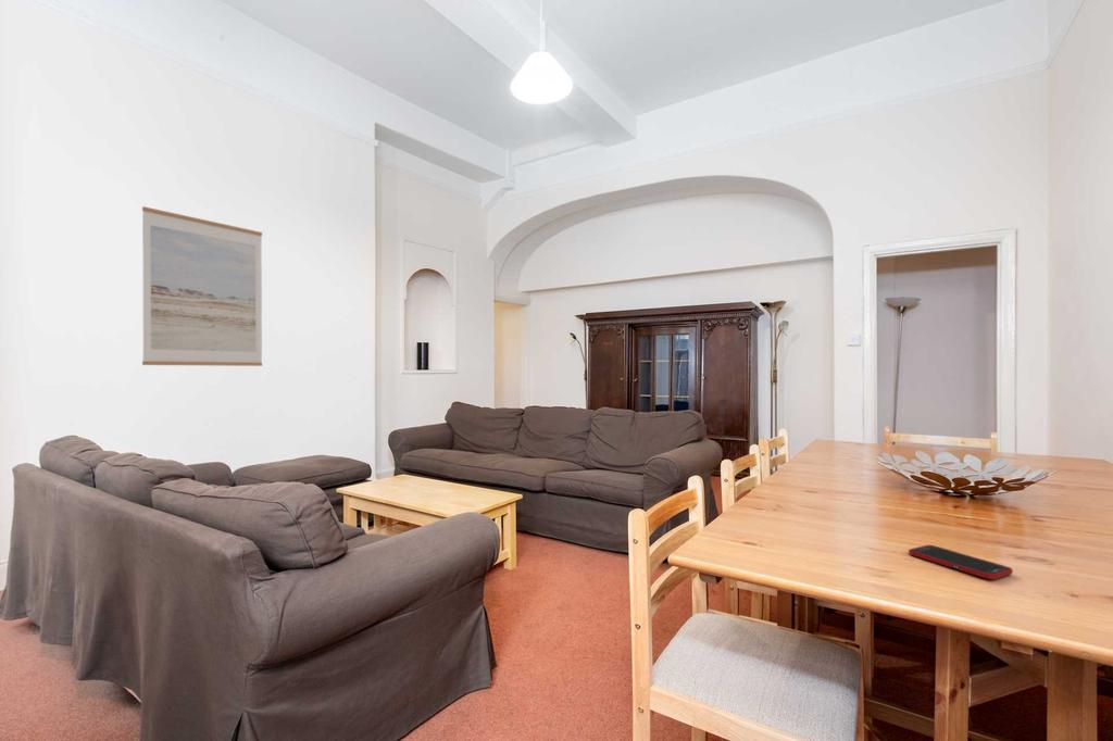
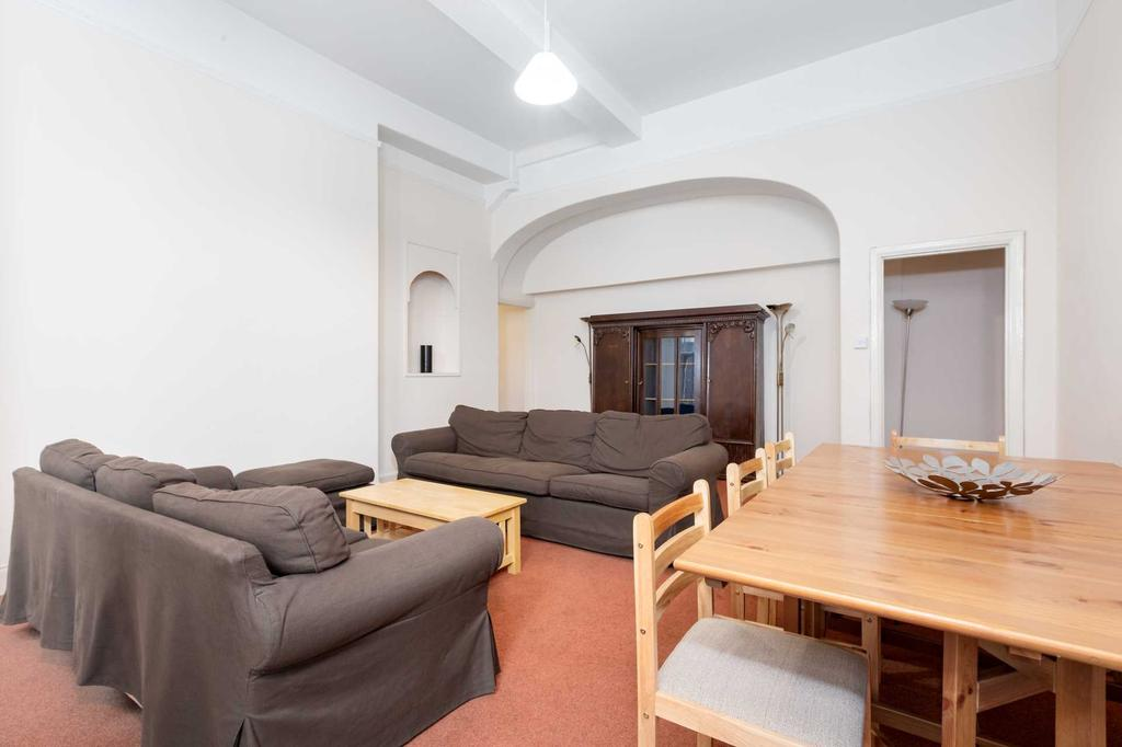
- wall art (207, 292)
- cell phone (958, 561)
